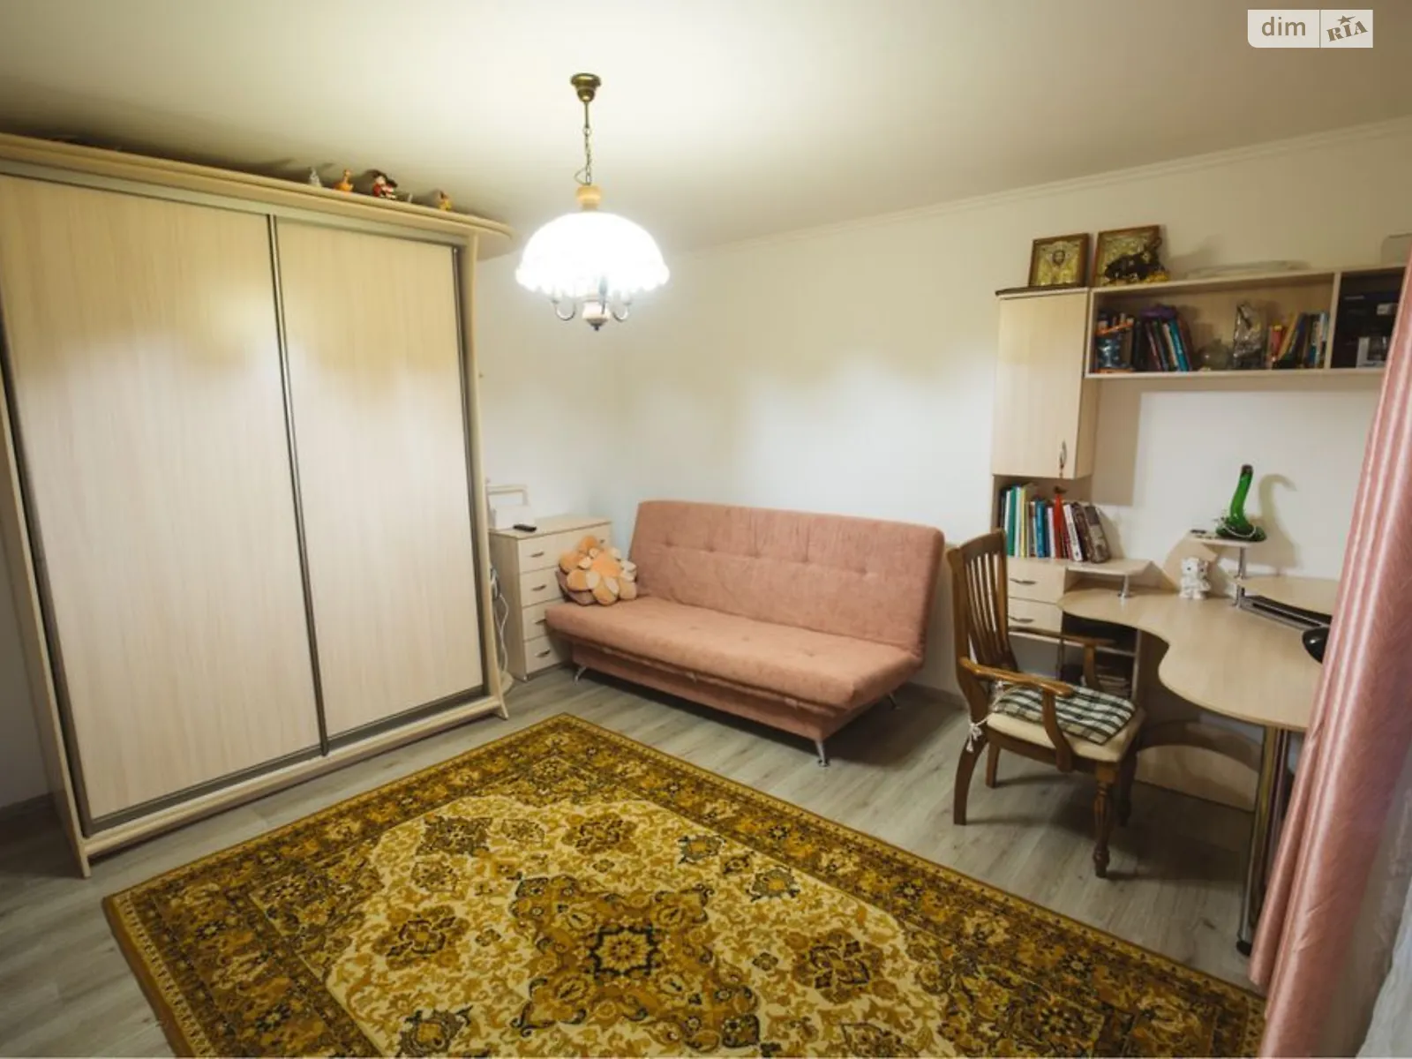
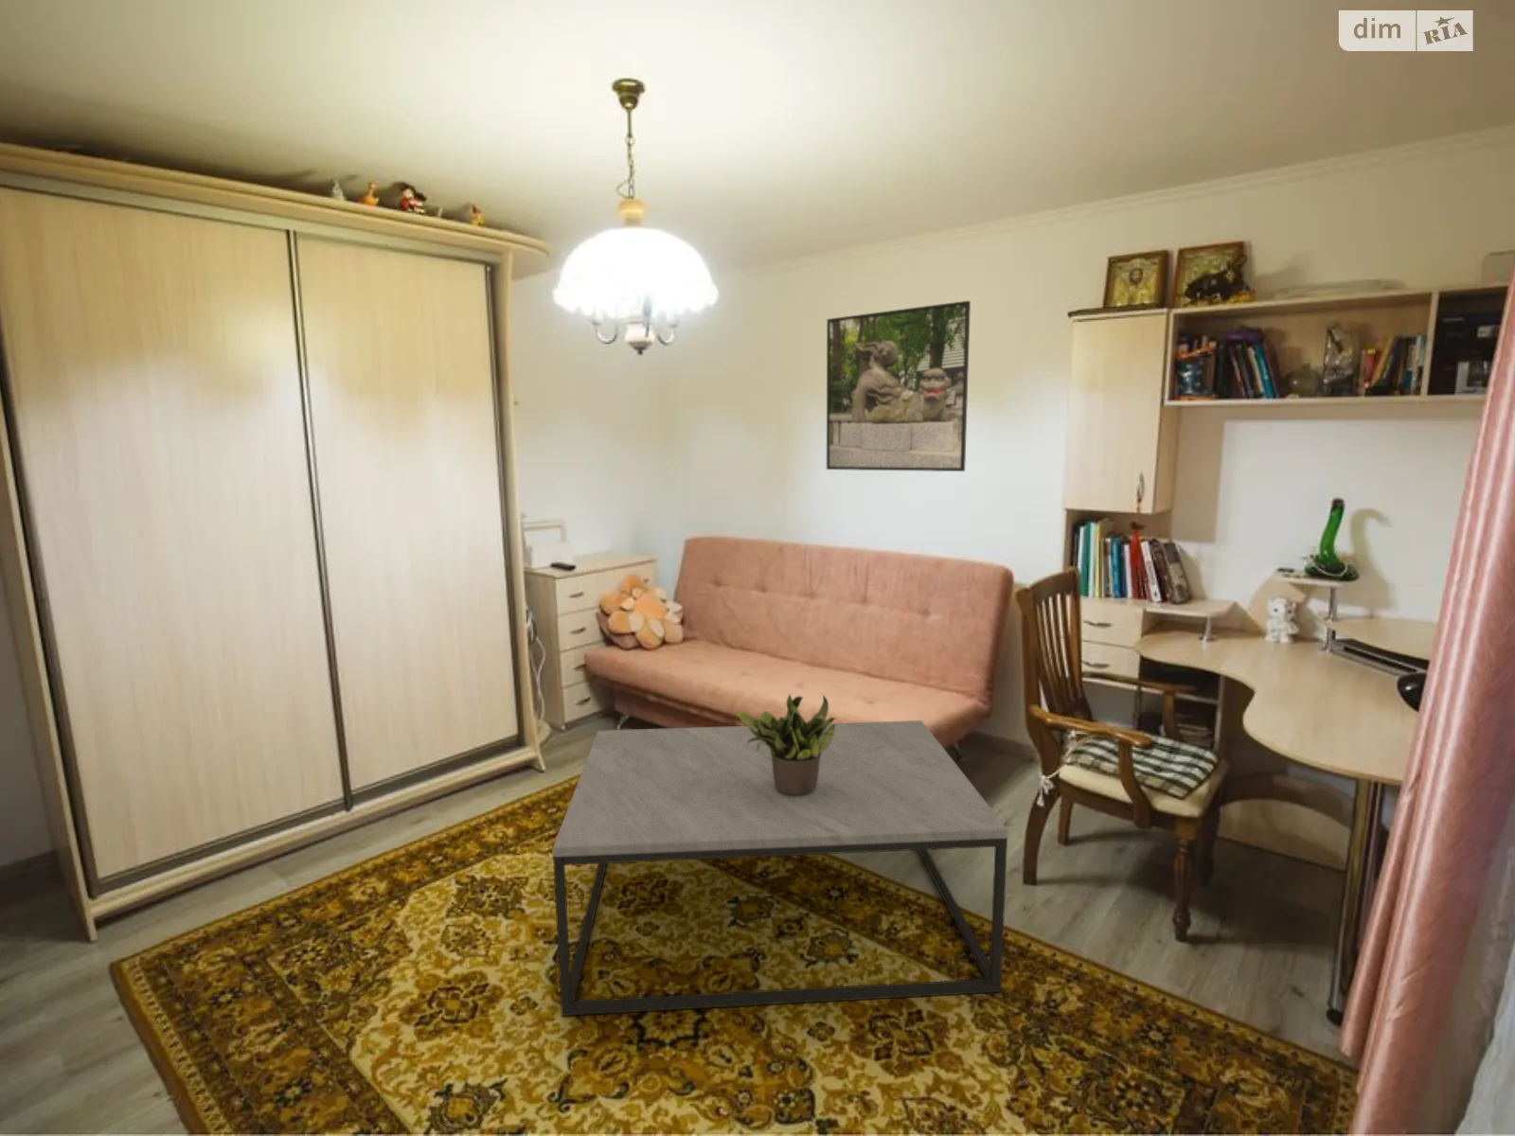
+ potted plant (783, 737)
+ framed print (893, 391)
+ coffee table (772, 842)
